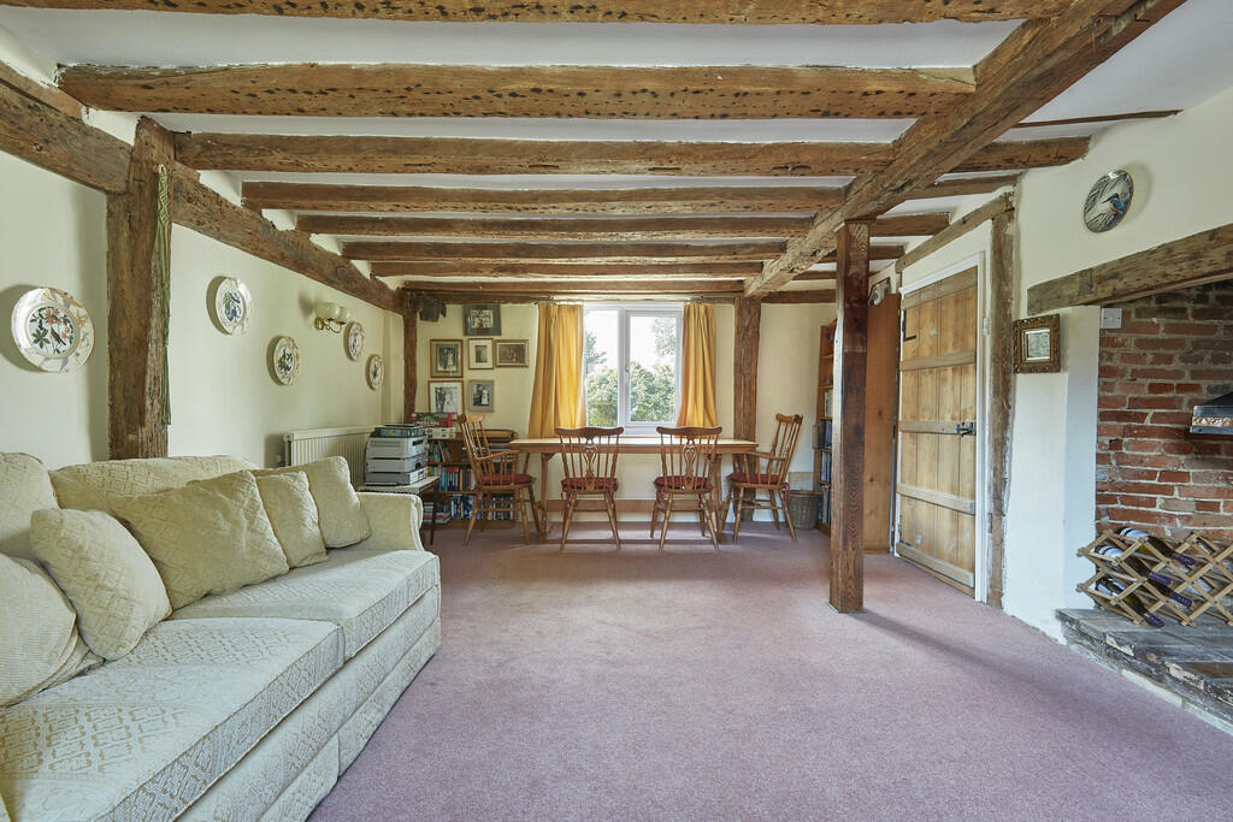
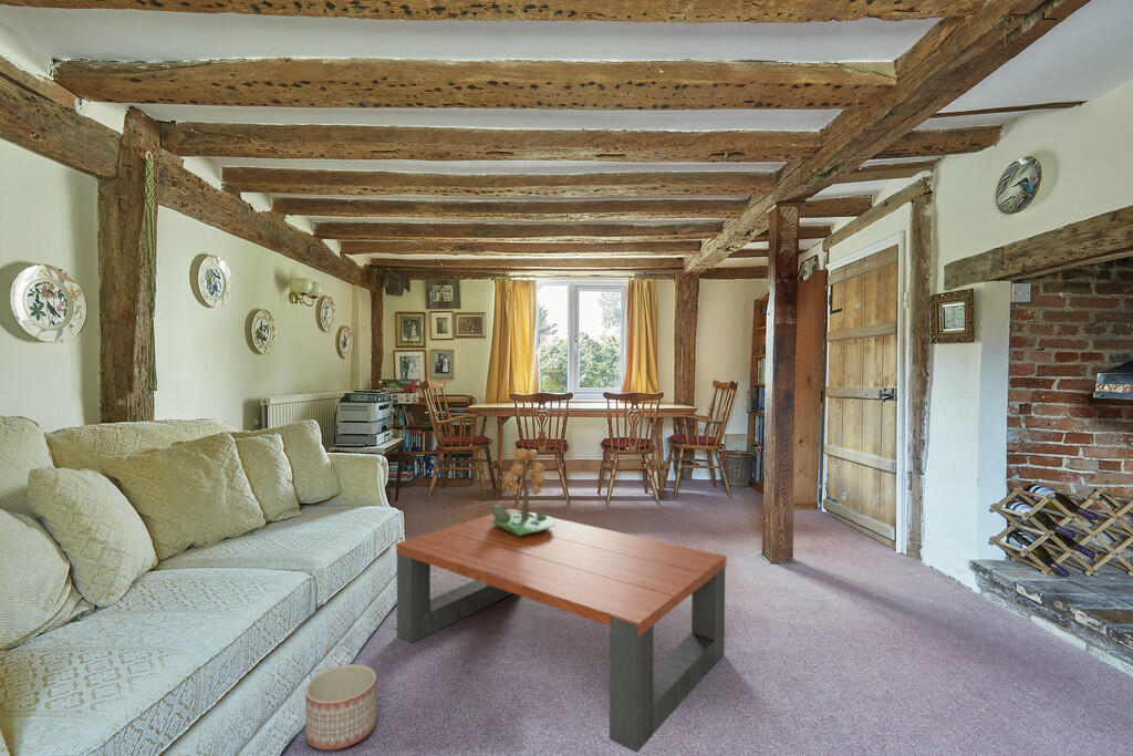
+ coffee table (555, 597)
+ small tree (522, 487)
+ planter (341, 706)
